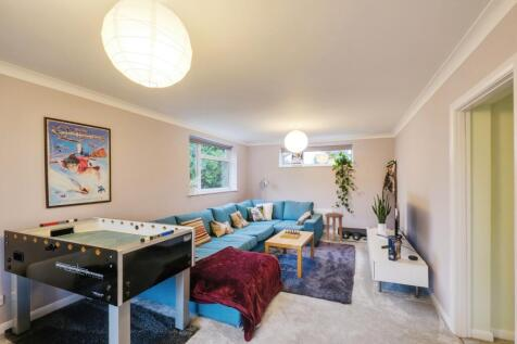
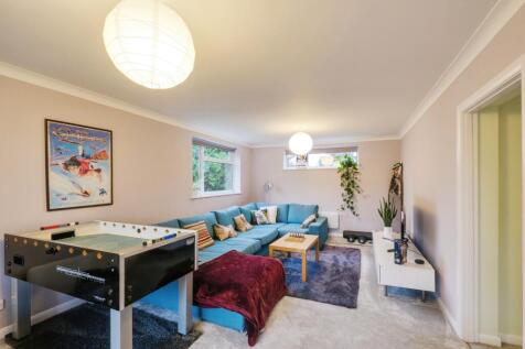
- side table (333, 226)
